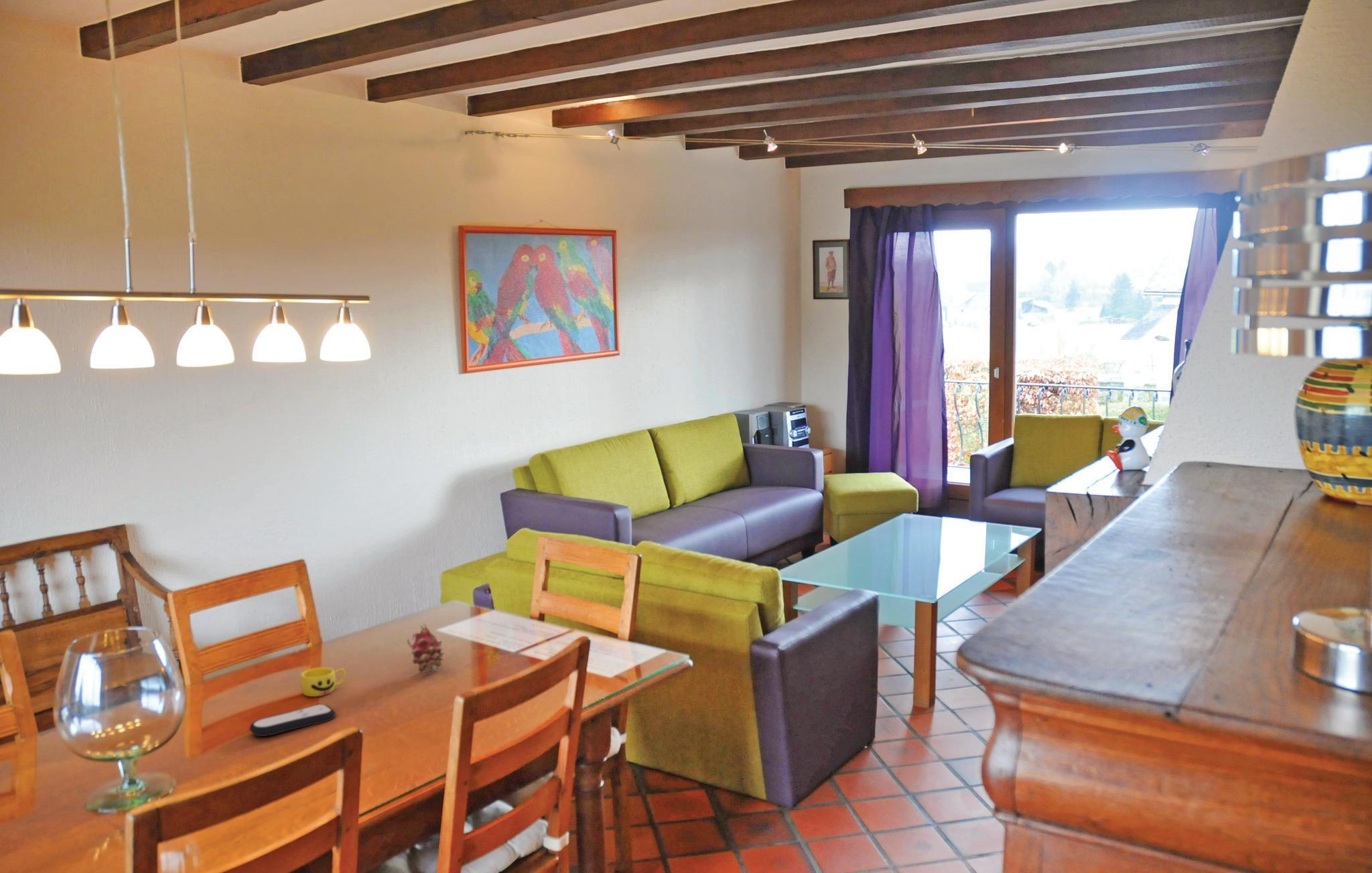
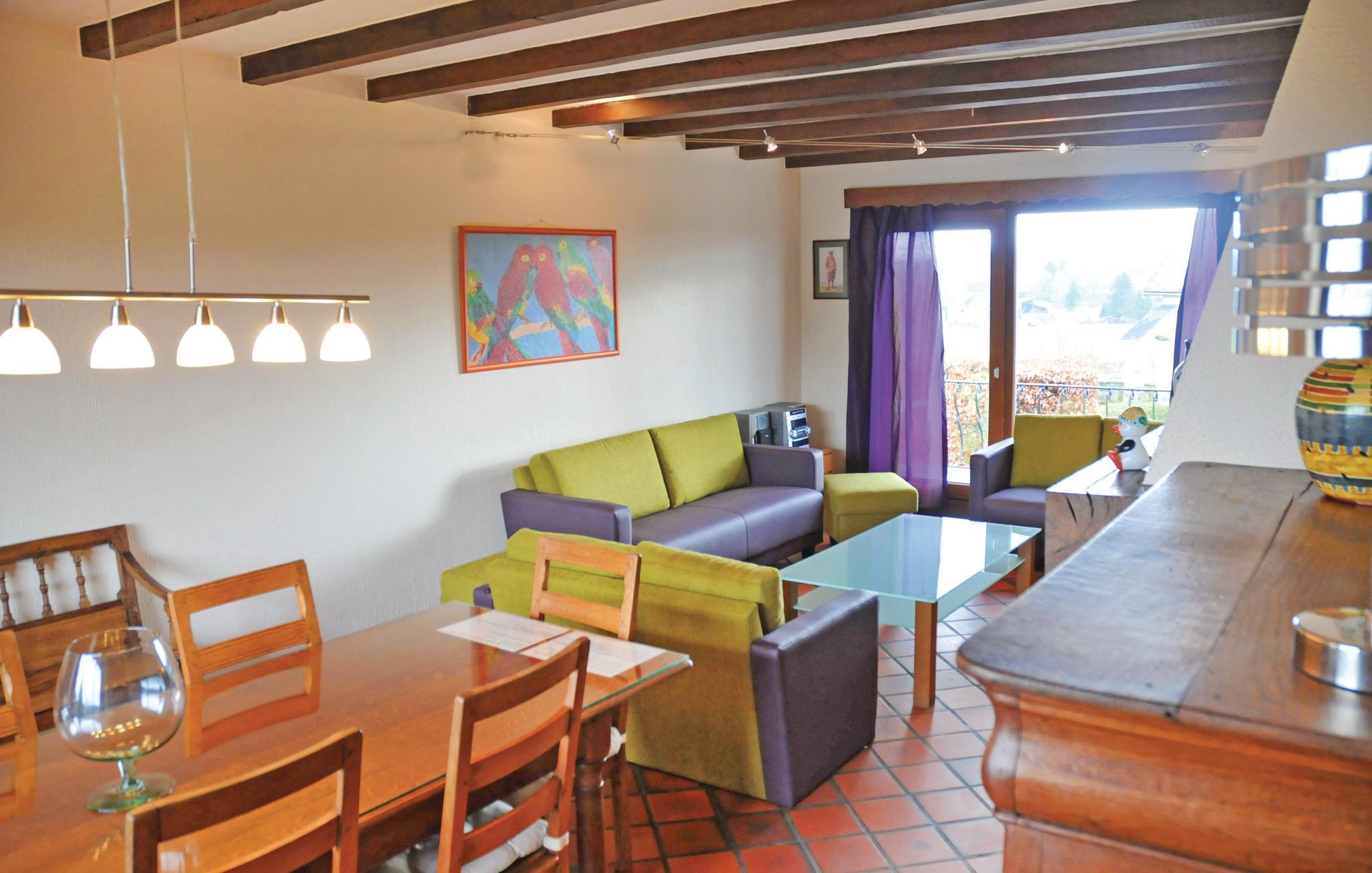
- cup (323, 681)
- remote control (292, 720)
- fruit (425, 647)
